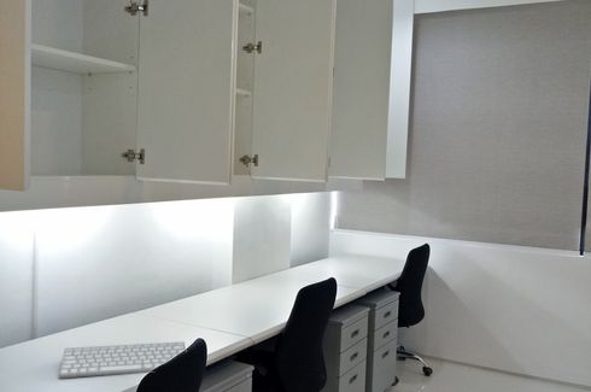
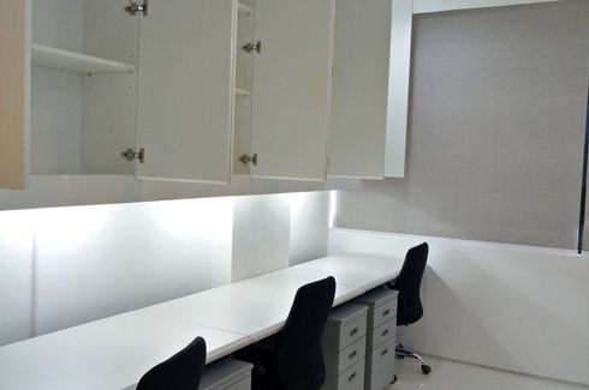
- computer keyboard (125, 357)
